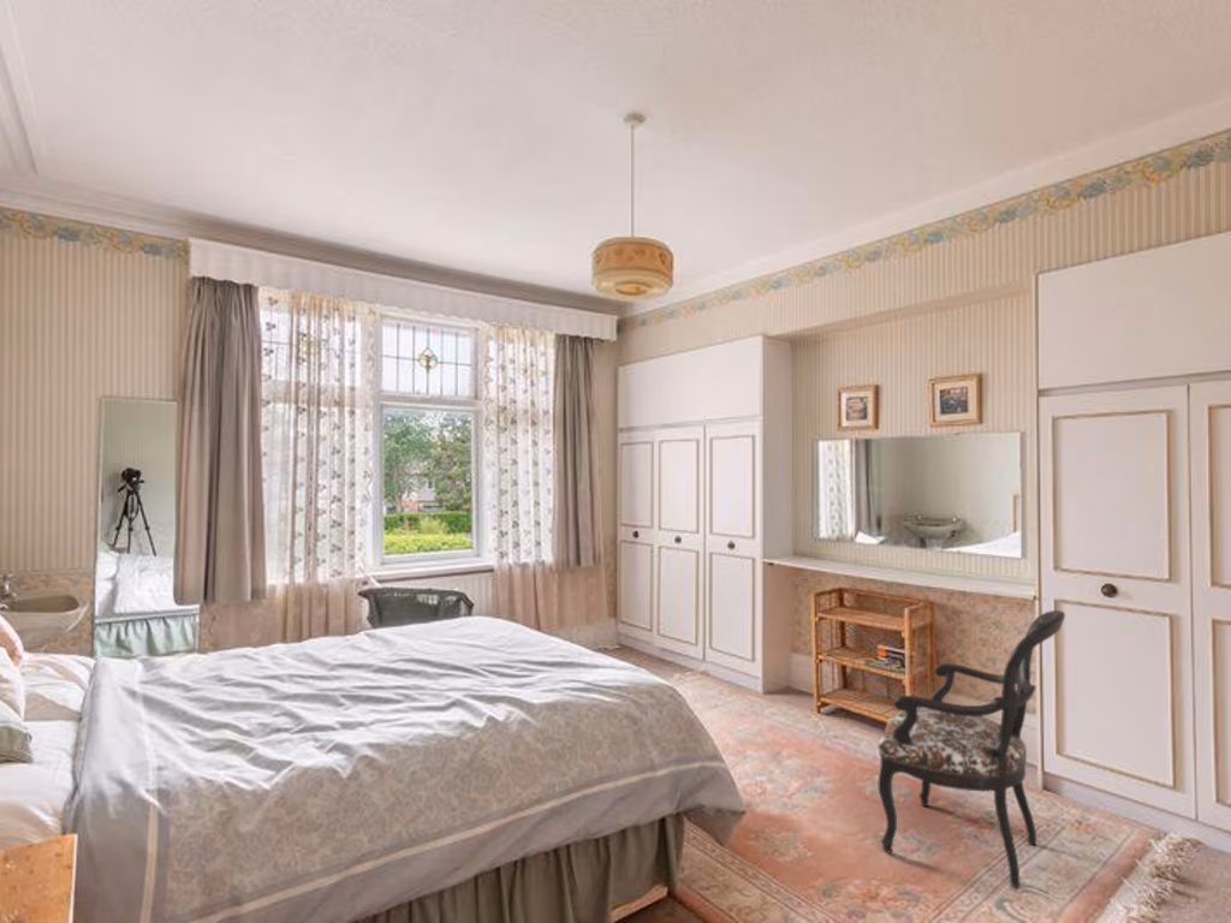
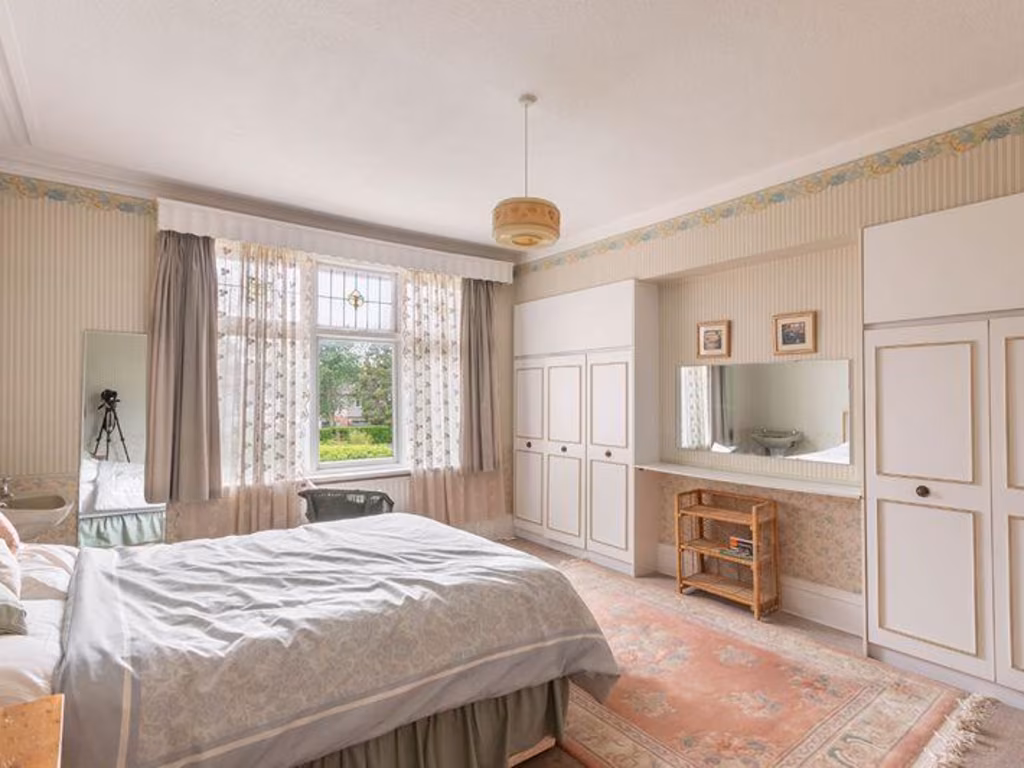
- armchair (969, 725)
